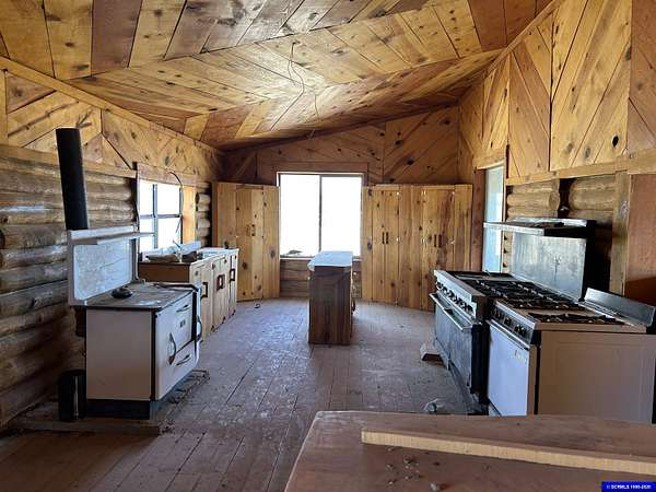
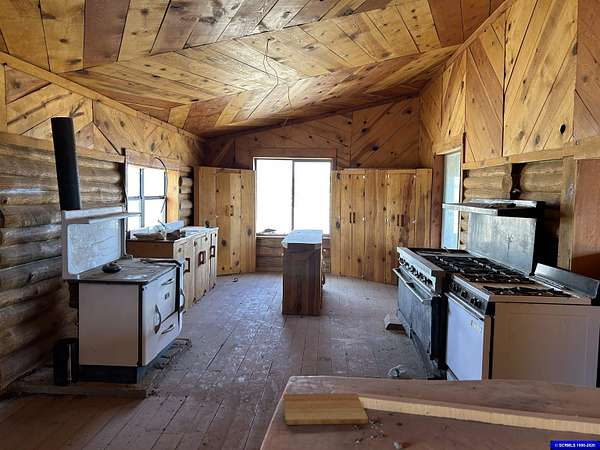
+ cutting board (323, 407)
